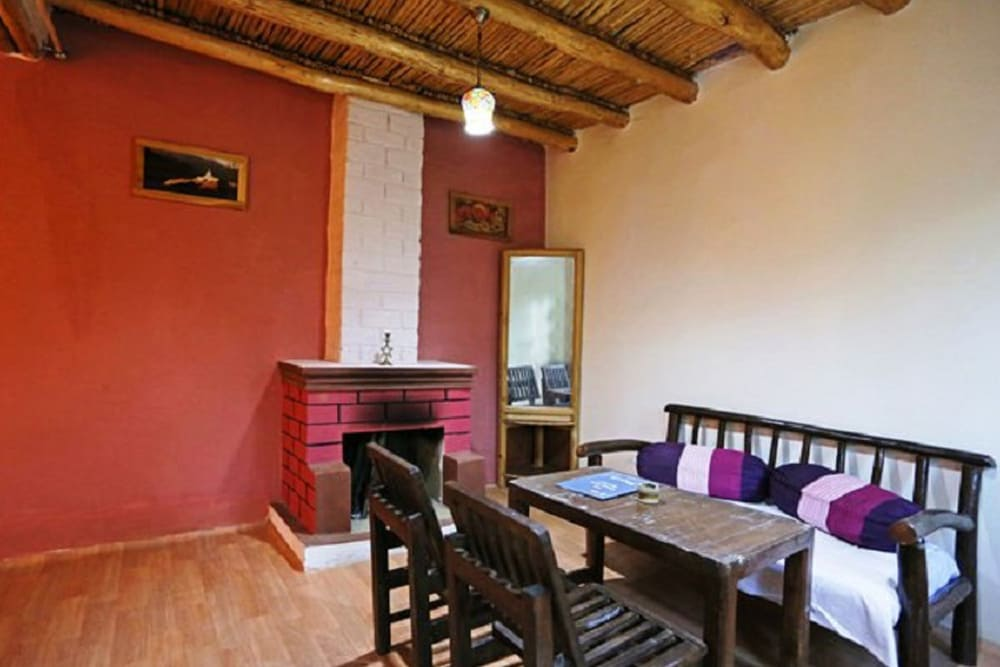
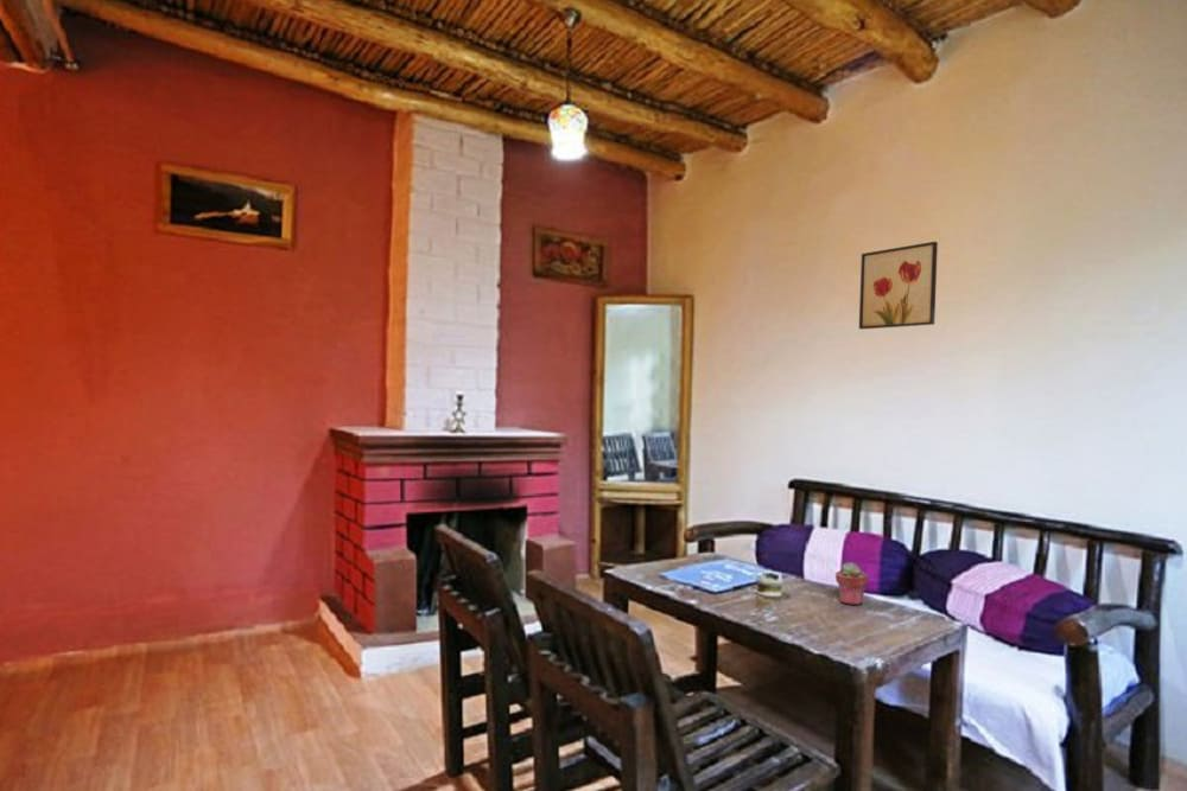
+ potted succulent (851, 581)
+ wall art (897, 287)
